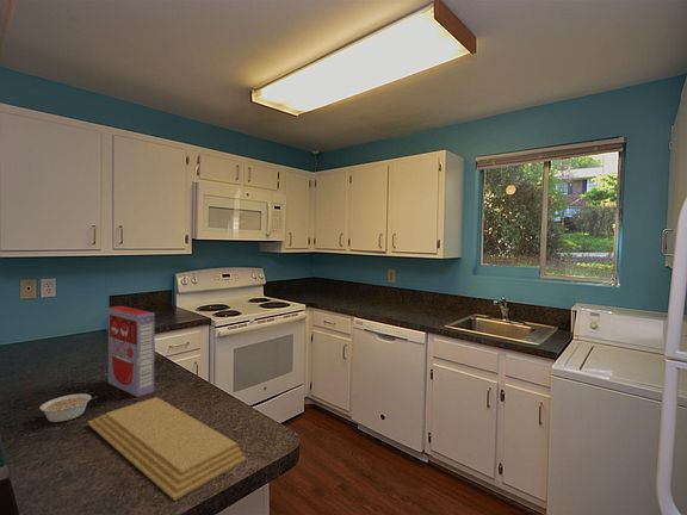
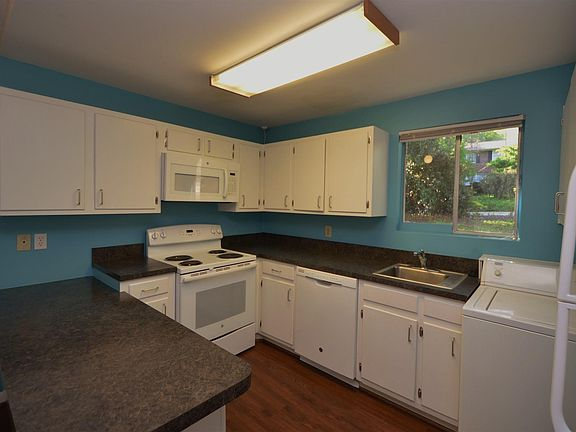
- cutting board (160, 435)
- legume (68, 407)
- cereal box (130, 348)
